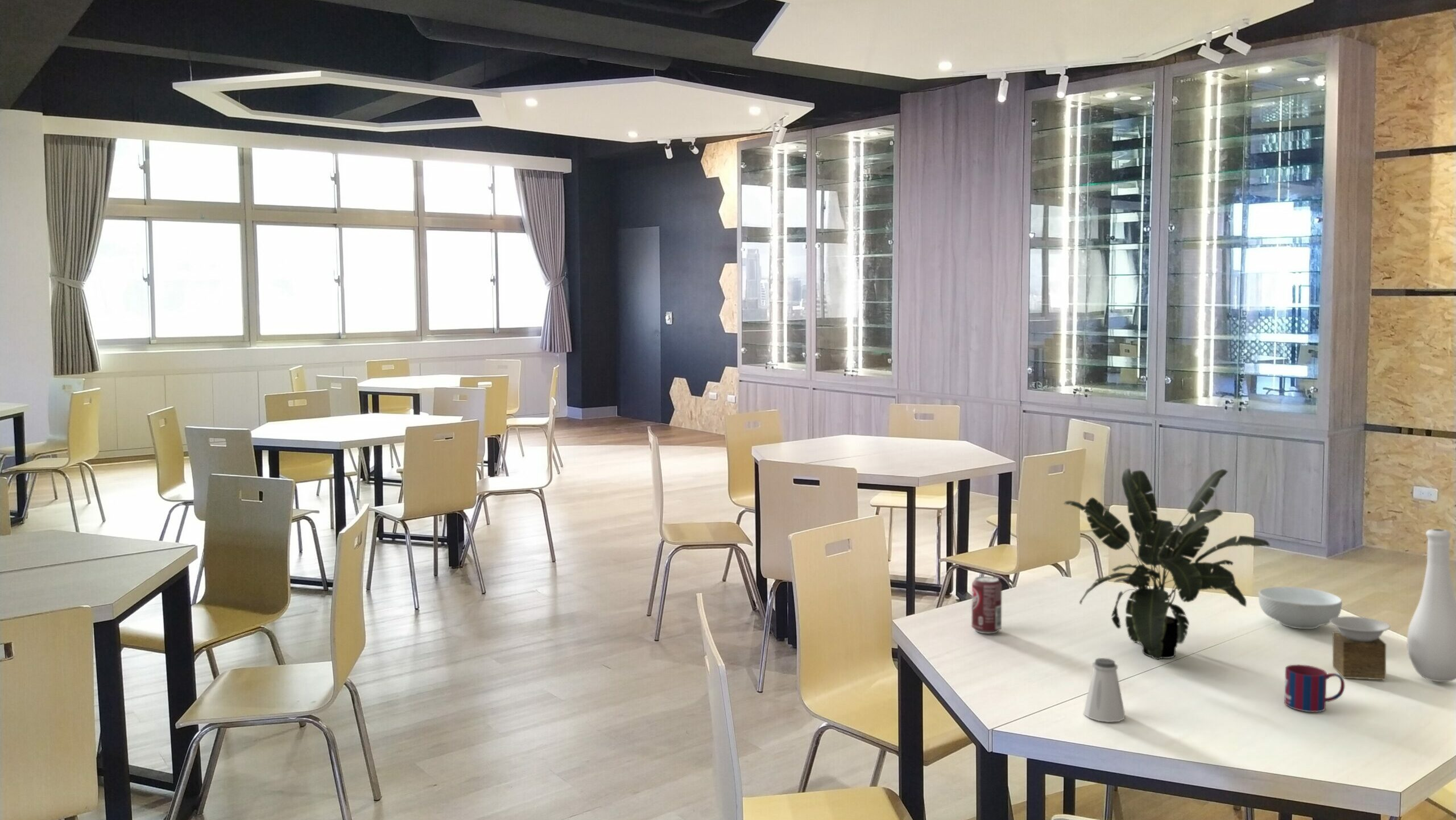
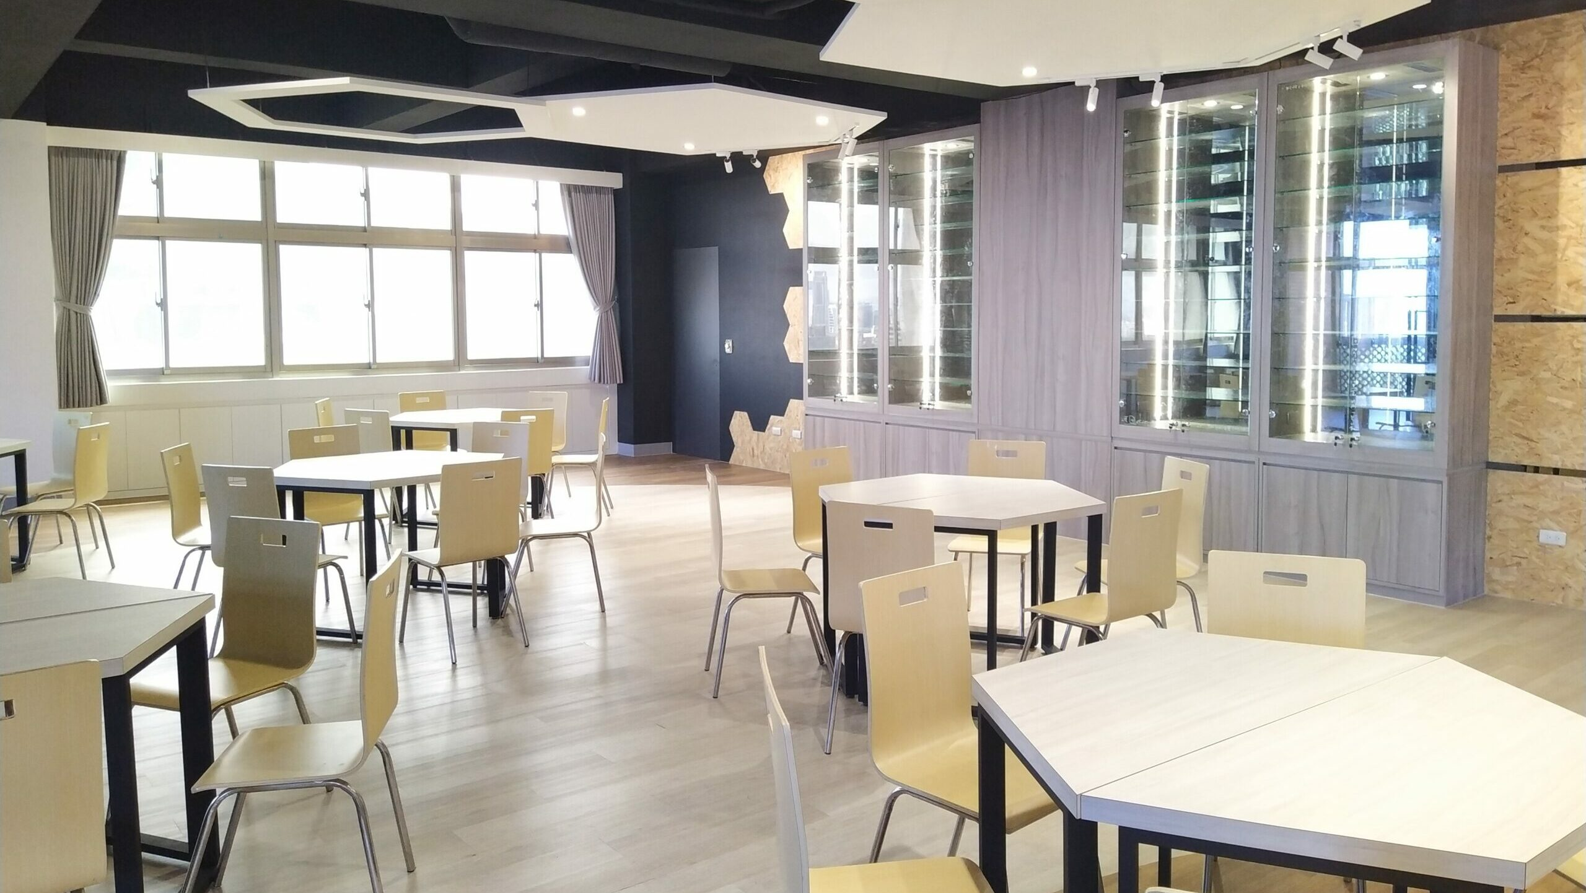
- soda can (986, 604)
- vase (1415, 611)
- mug (1315, 689)
- cereal bowl (1299, 610)
- saltshaker (1105, 688)
- potted plant (1168, 564)
